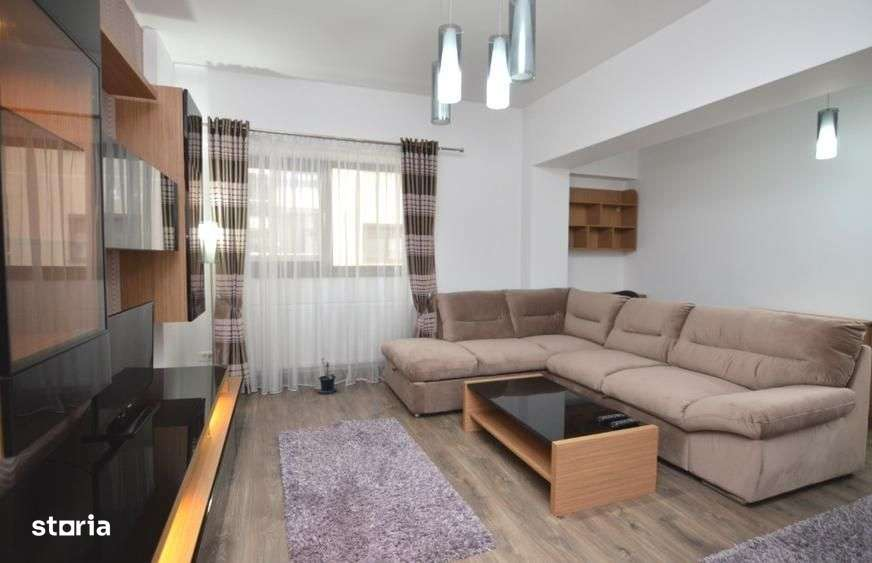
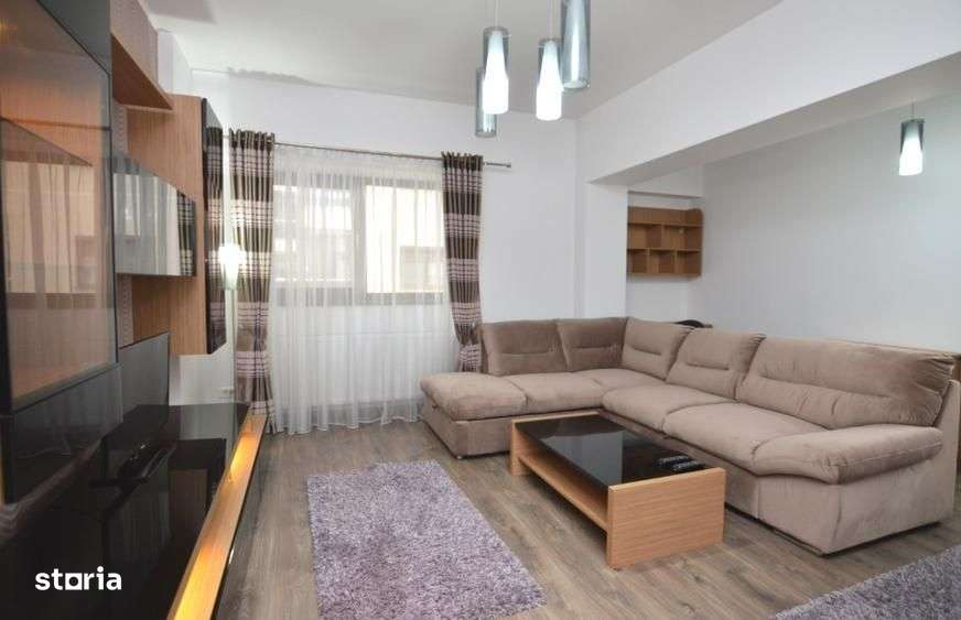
- potted plant (326, 374)
